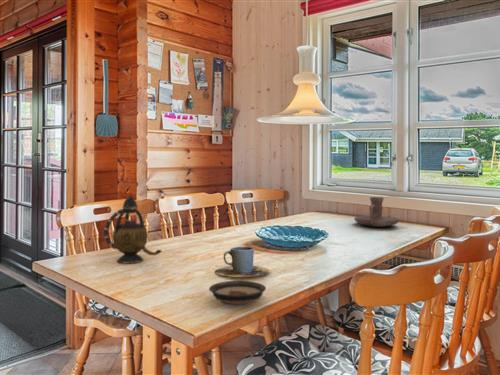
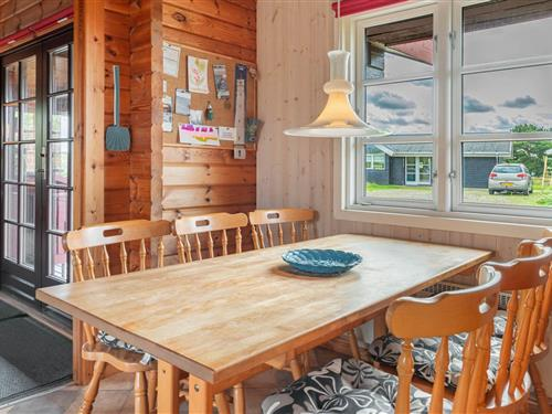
- saucer (237, 294)
- cup (242, 259)
- candle holder (375, 212)
- teapot (136, 229)
